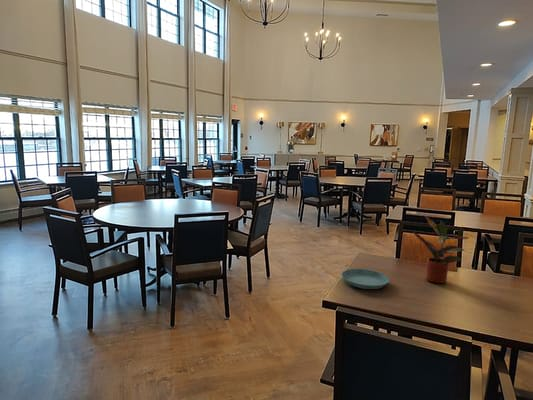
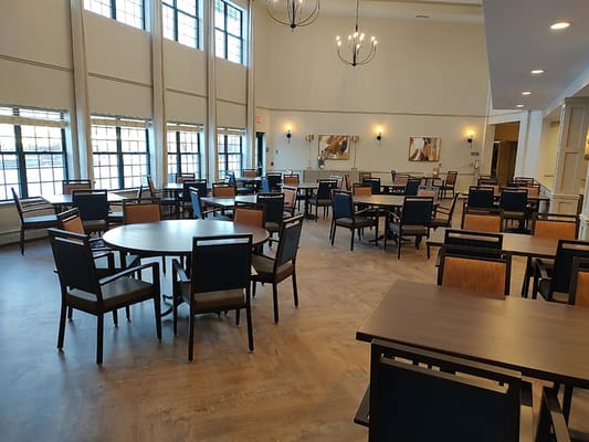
- saucer (364, 279)
- potted plant (443, 251)
